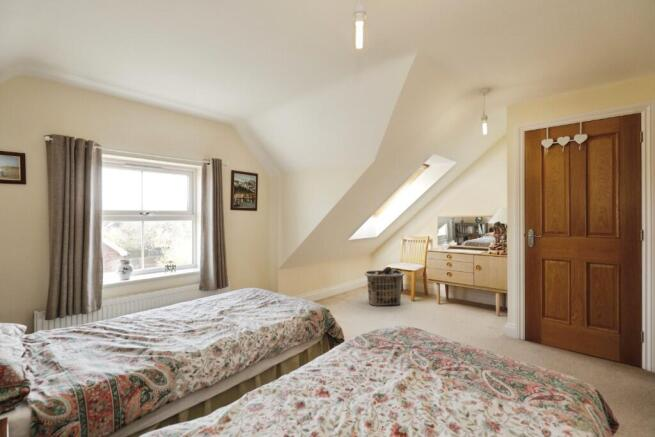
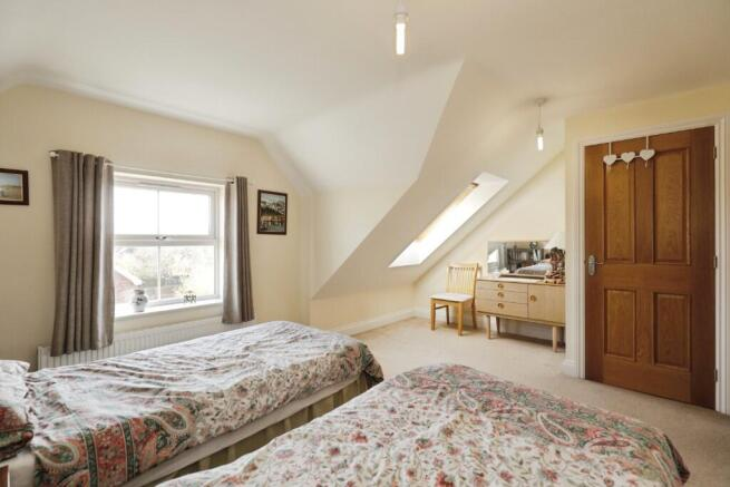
- clothes hamper (384, 285)
